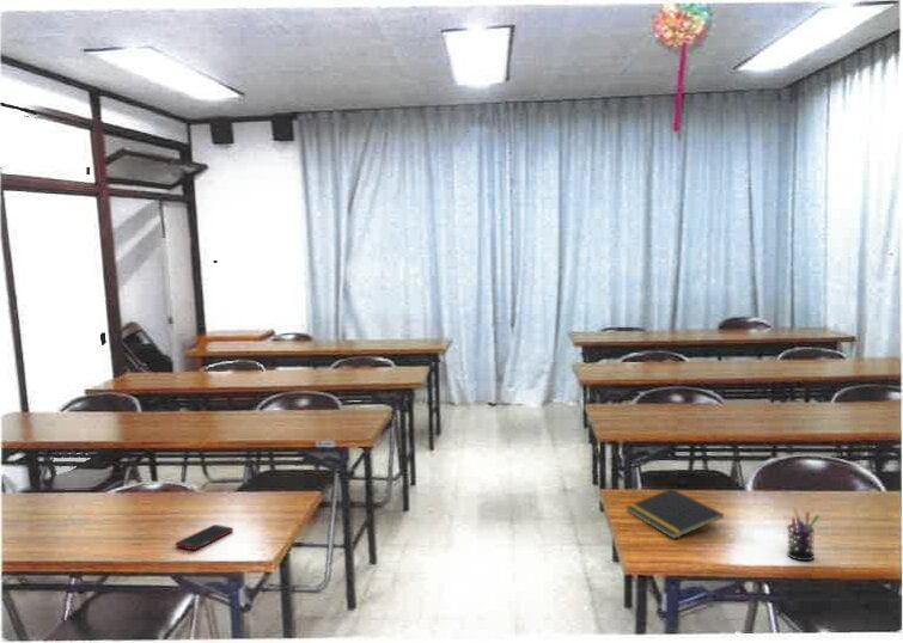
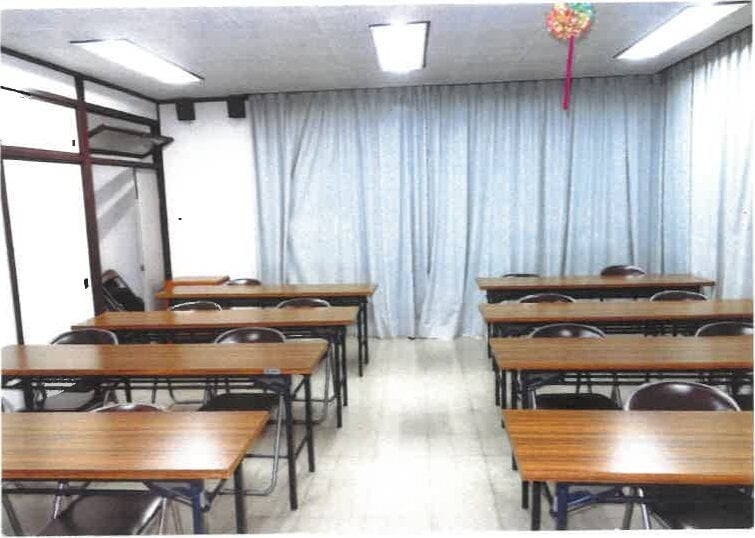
- cell phone (205, 537)
- notepad (672, 512)
- pen holder (804, 532)
